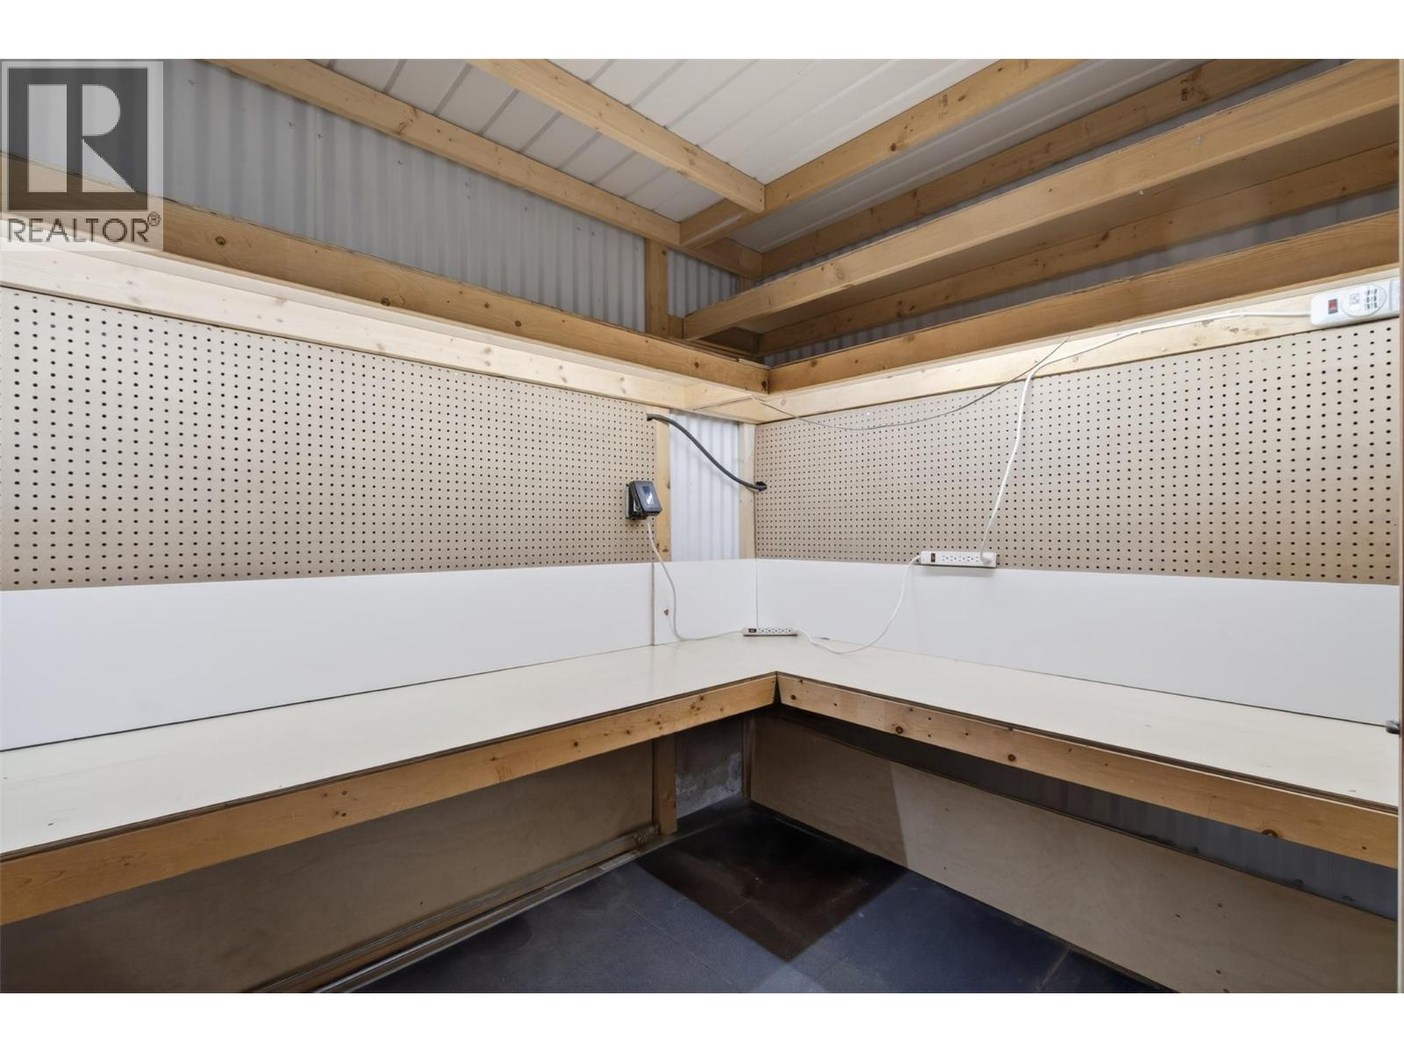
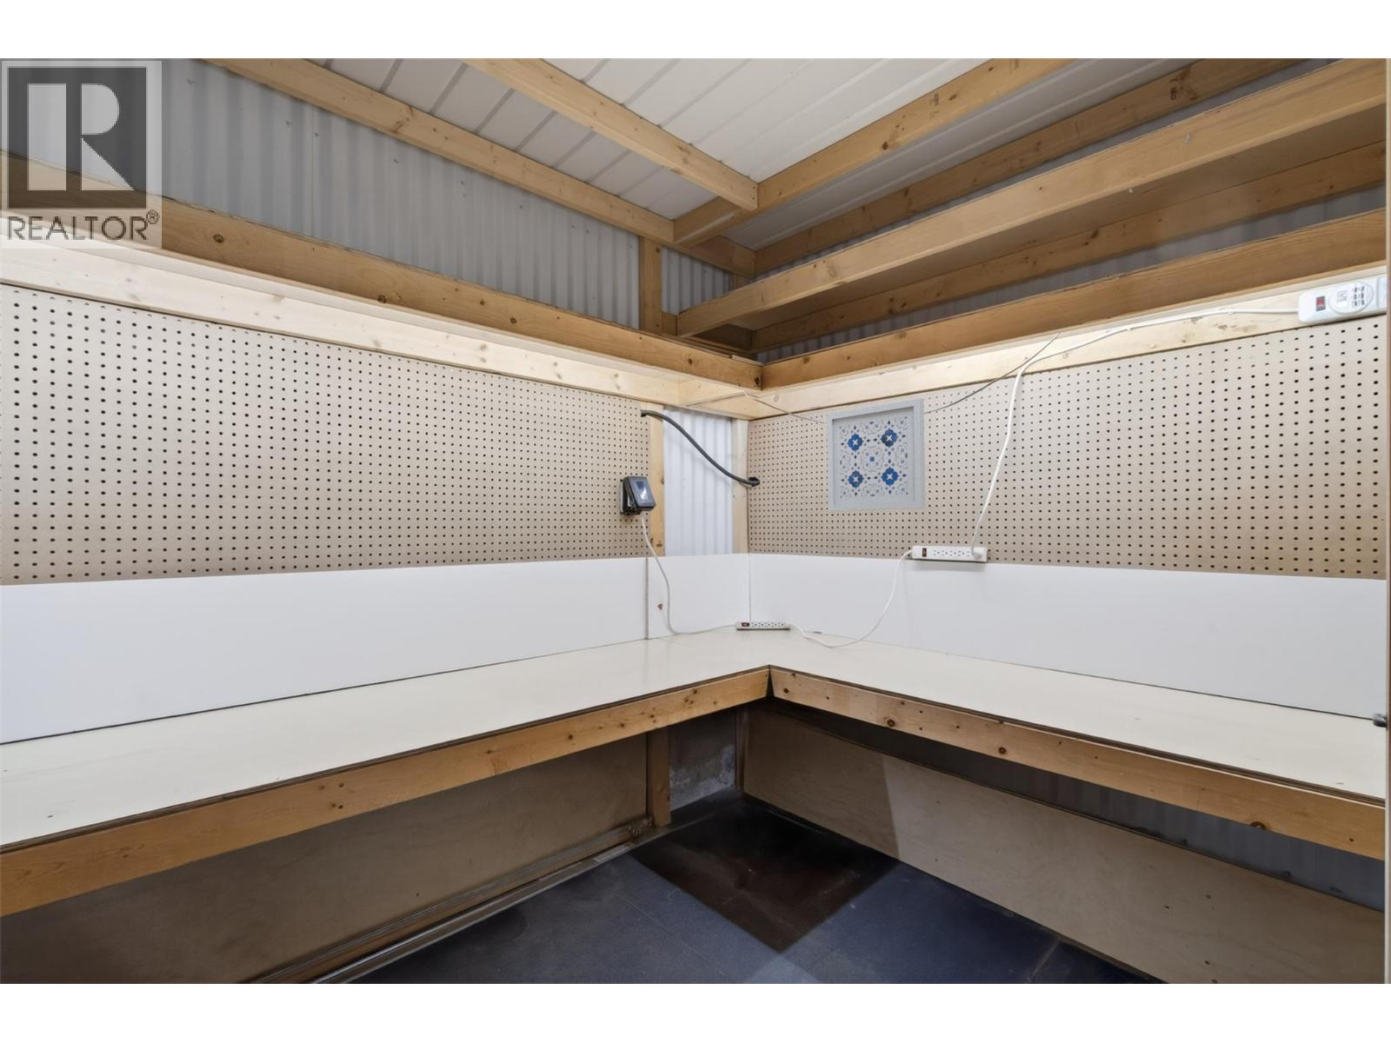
+ wall art (873, 458)
